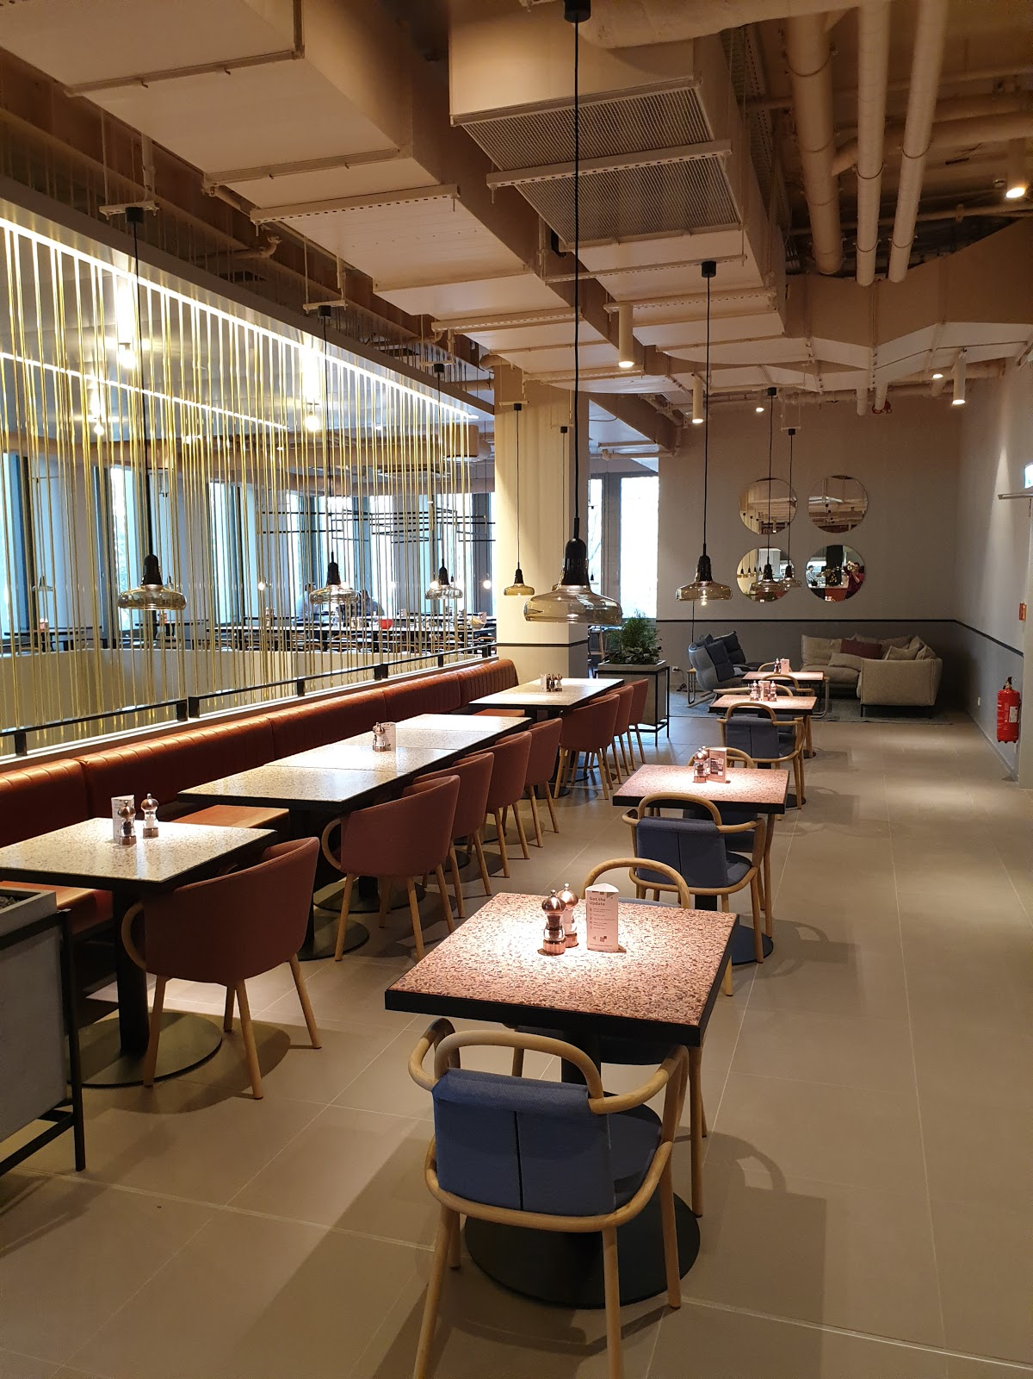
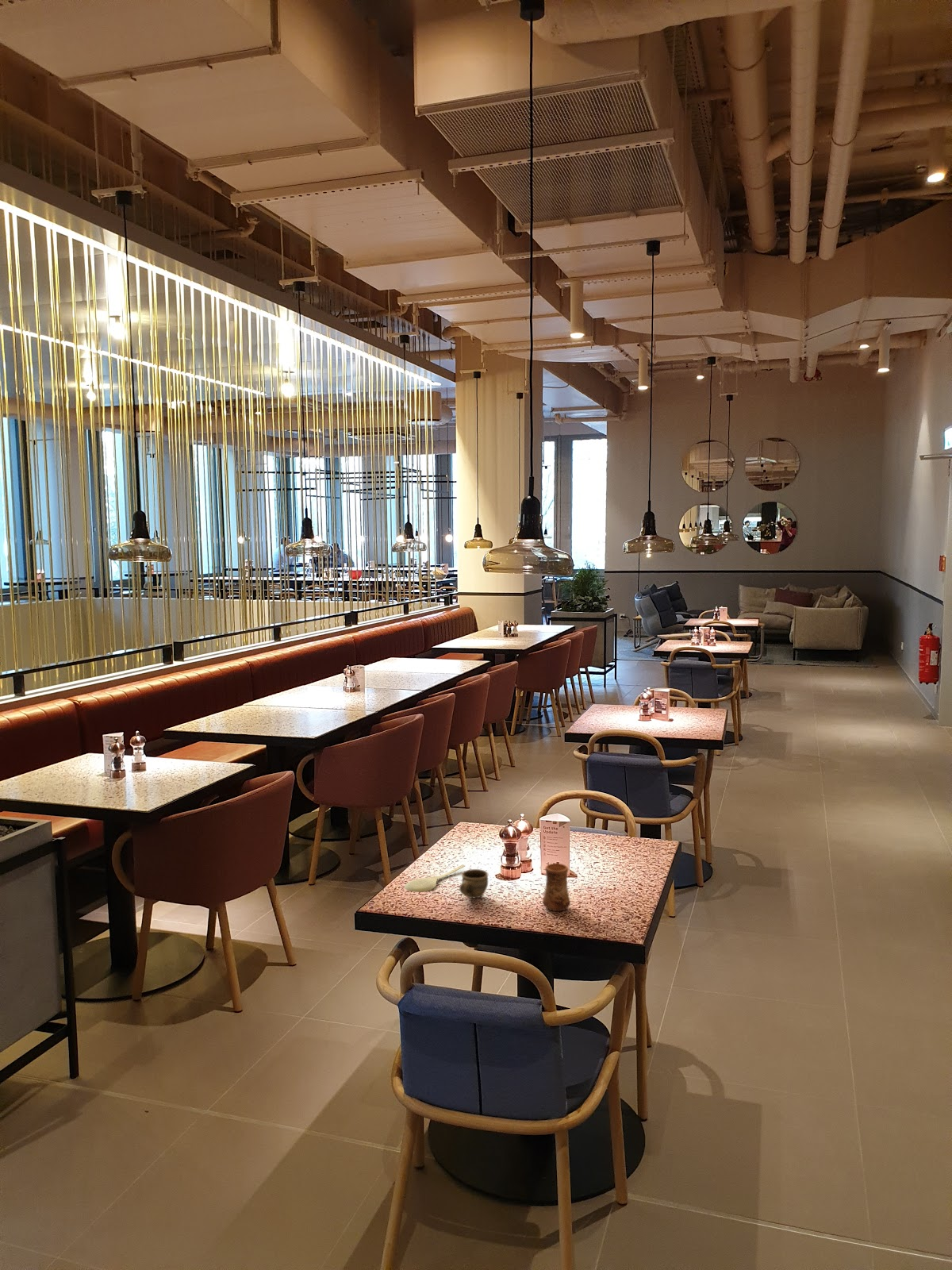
+ cup (471, 886)
+ cup (556, 887)
+ spoon (437, 877)
